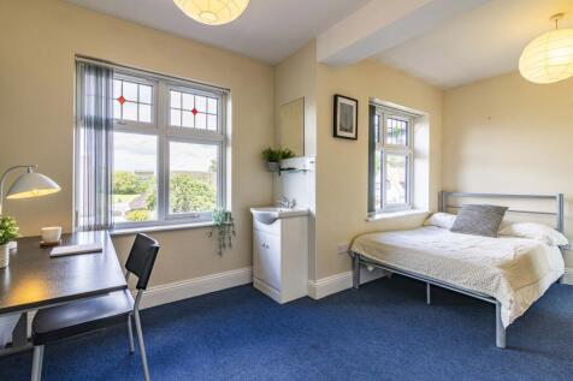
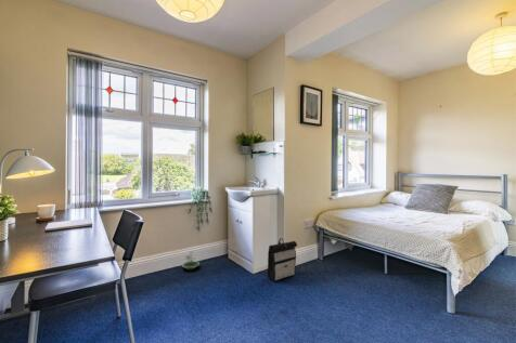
+ terrarium (190, 255)
+ backpack (282, 258)
